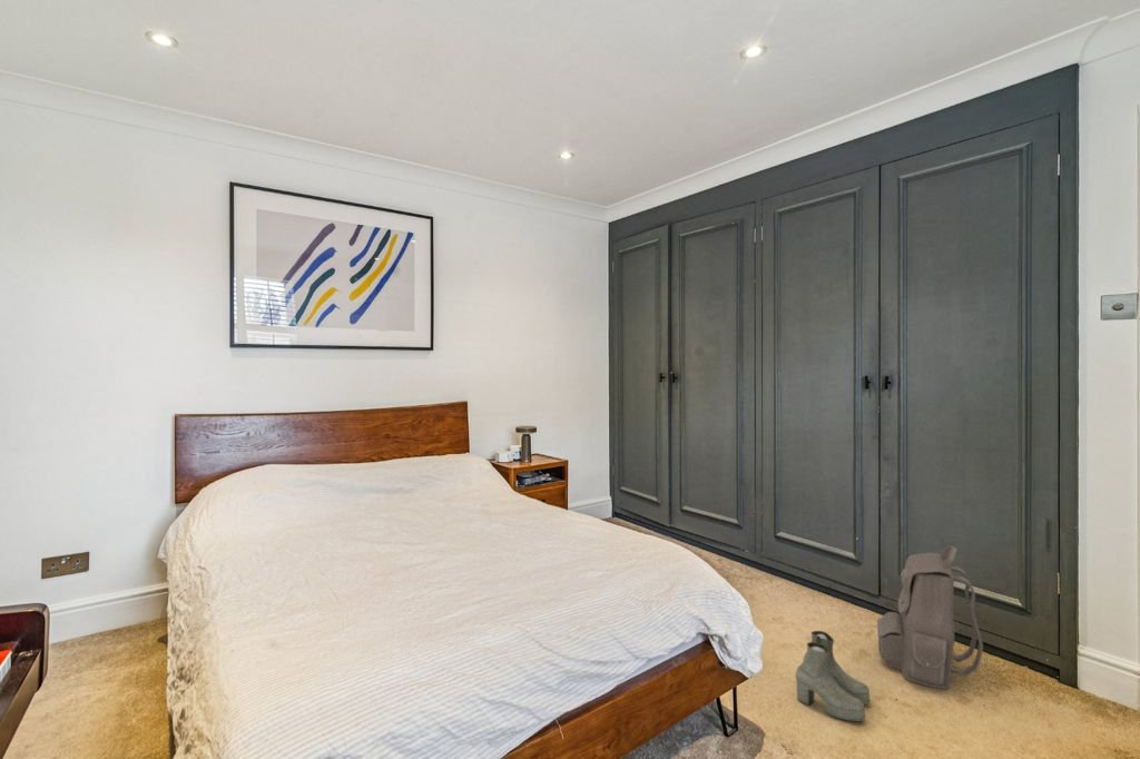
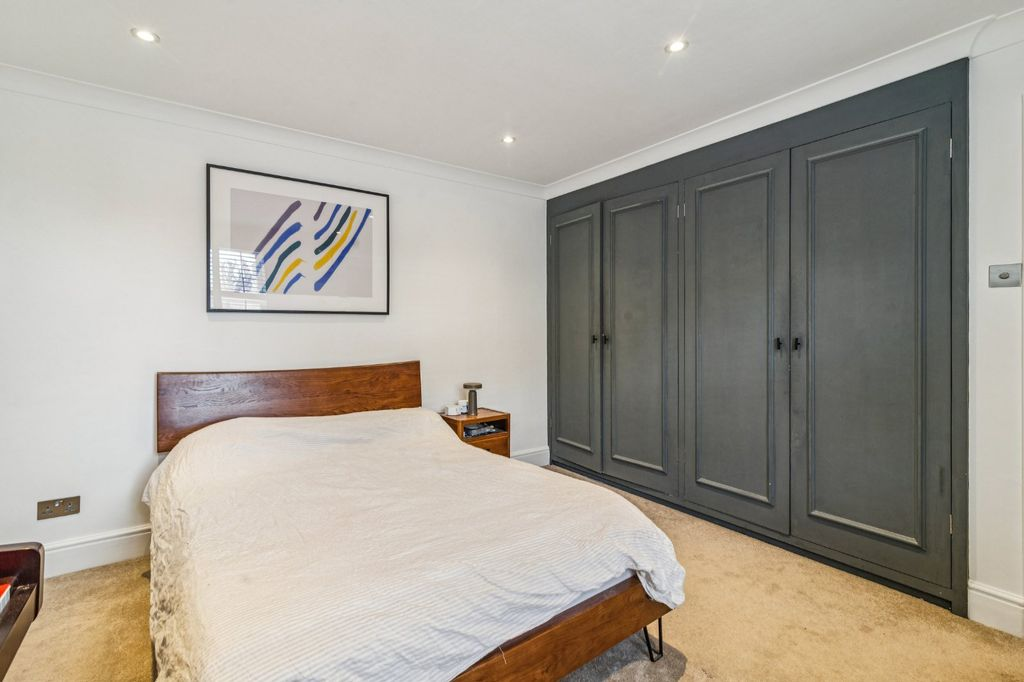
- boots (832, 671)
- backpack (925, 604)
